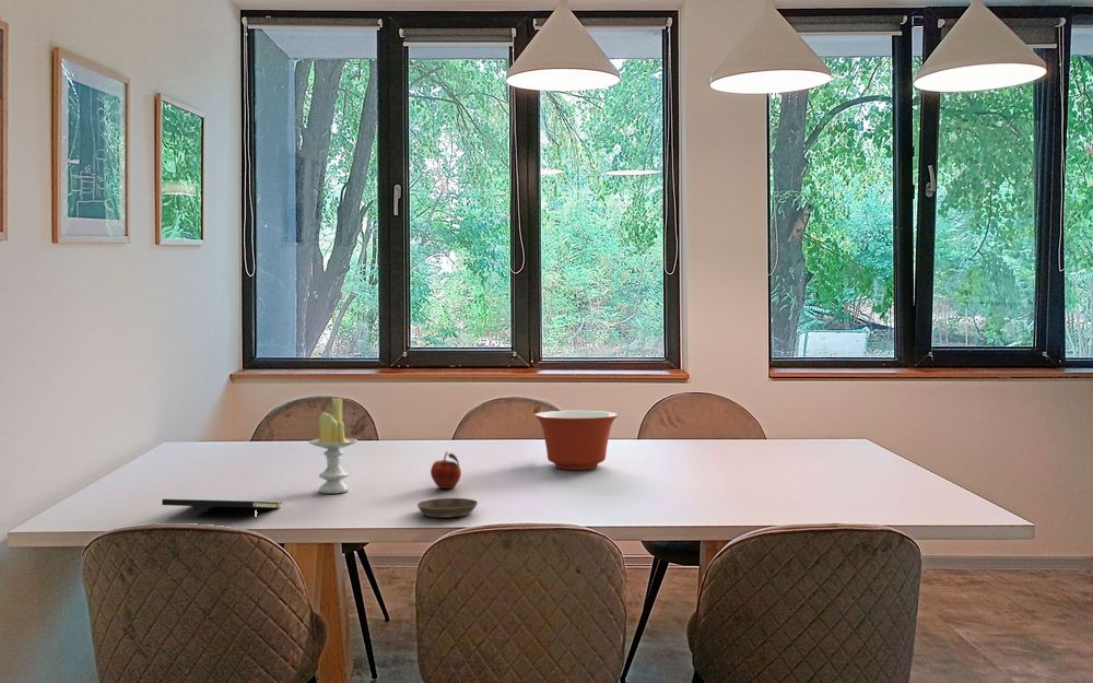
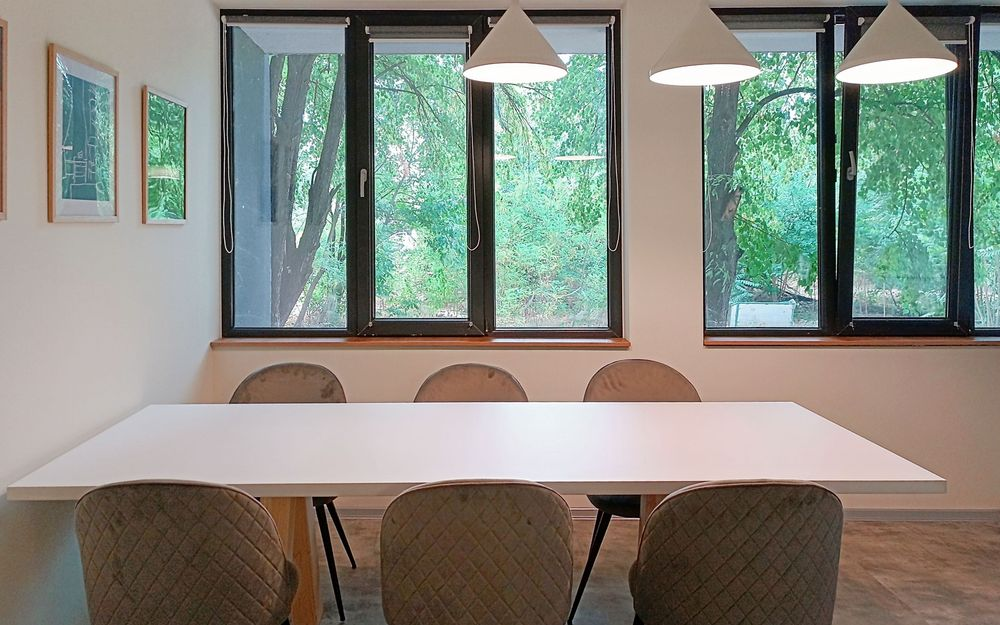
- notepad (223, 504)
- saucer (447, 508)
- fruit (447, 470)
- candle (333, 444)
- mixing bowl (576, 440)
